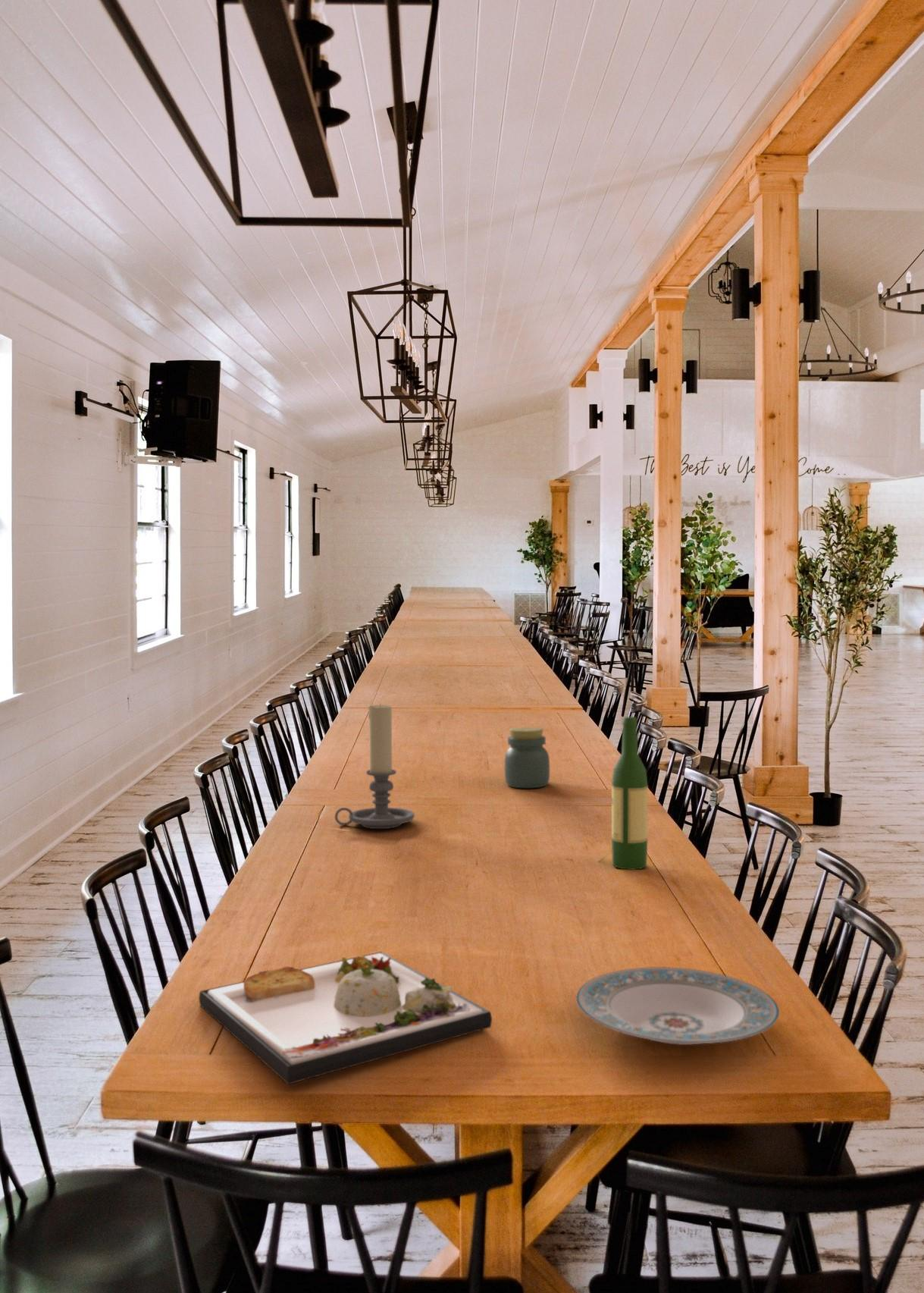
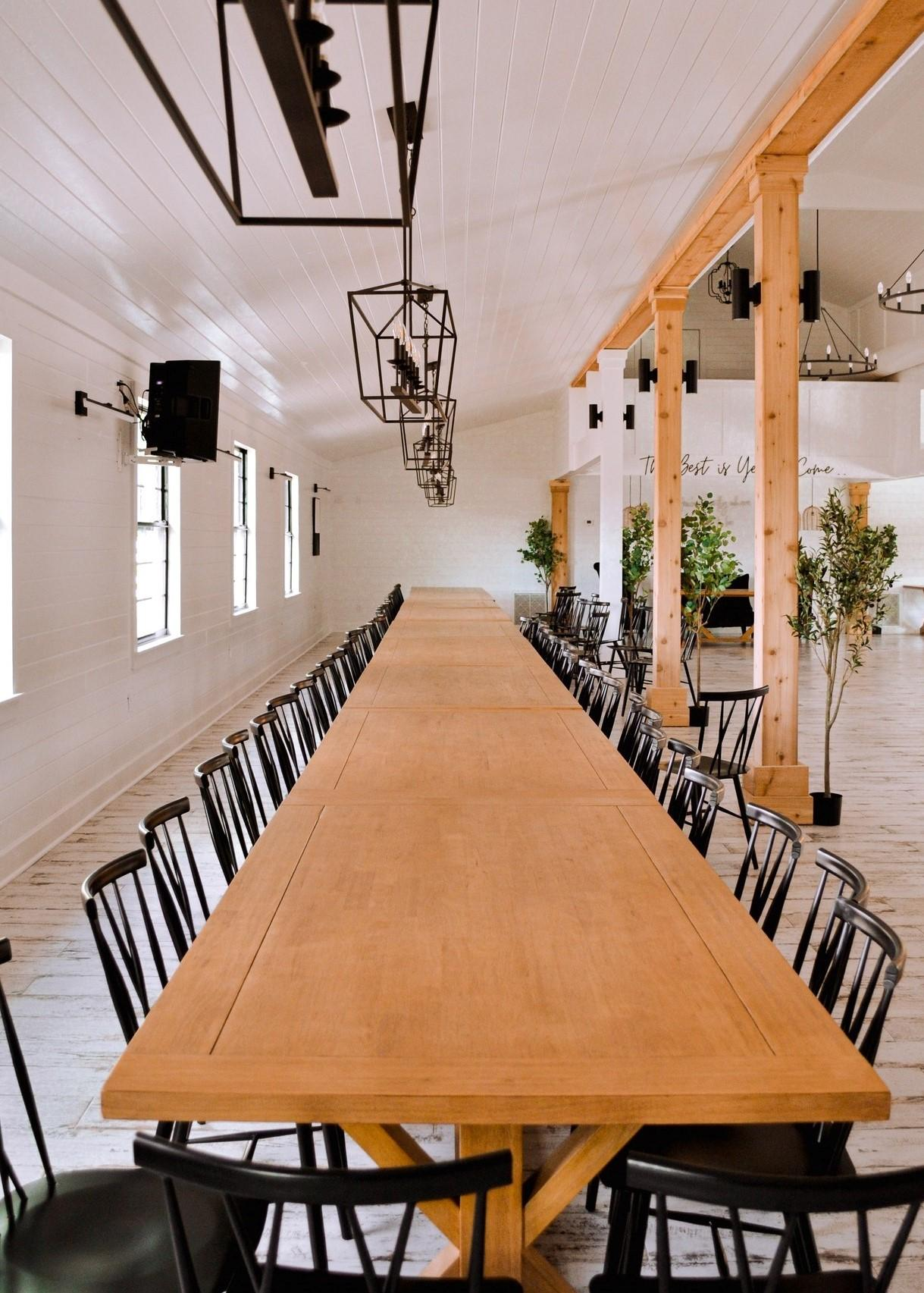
- plate (675, 1013)
- wine bottle (629, 791)
- candle holder (374, 764)
- jar (527, 757)
- dinner plate (341, 991)
